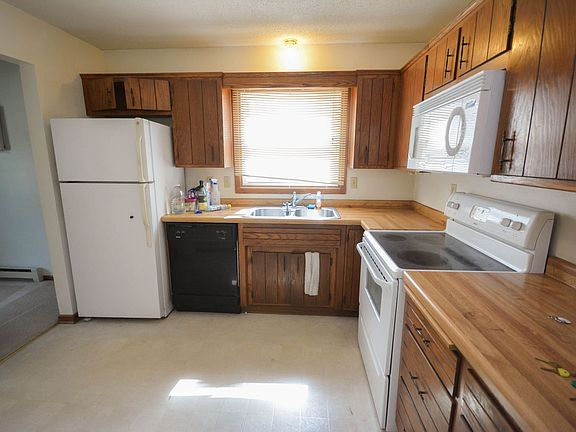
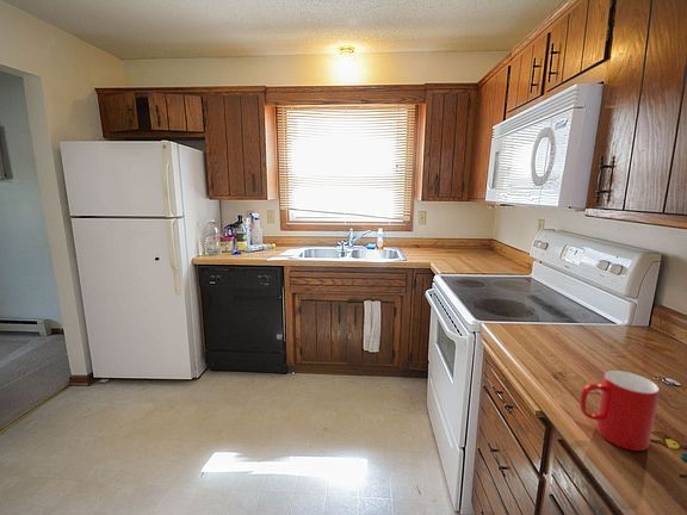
+ cup (614, 405)
